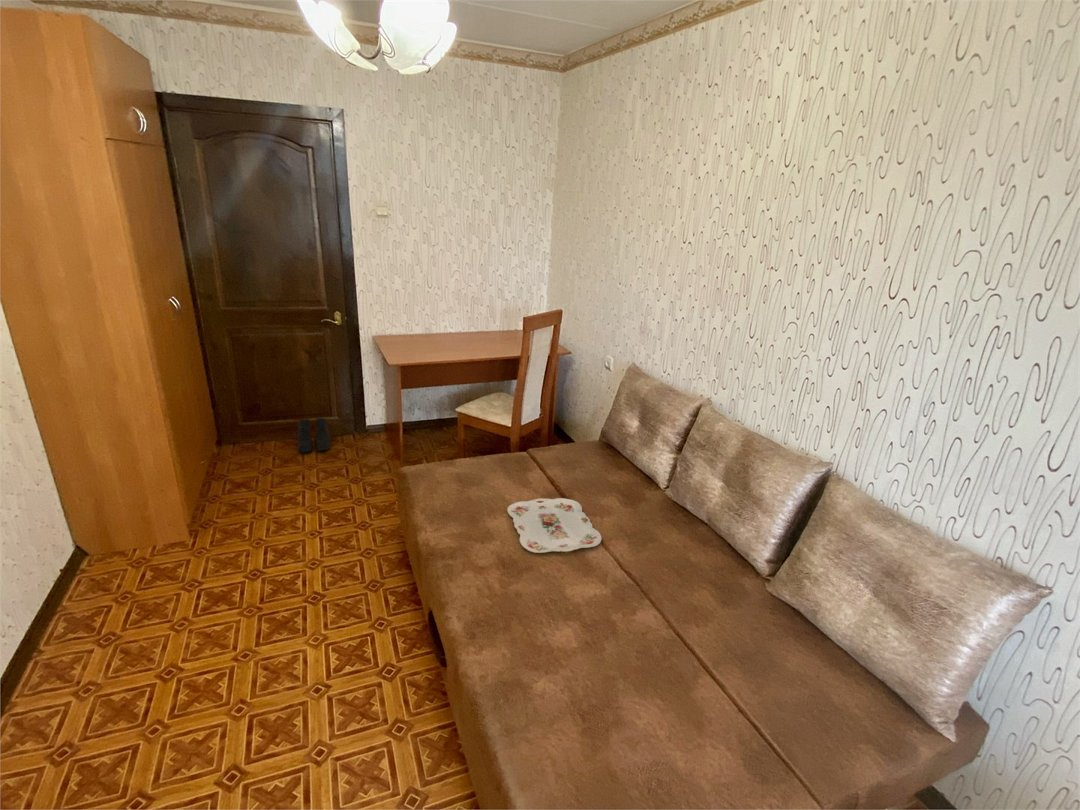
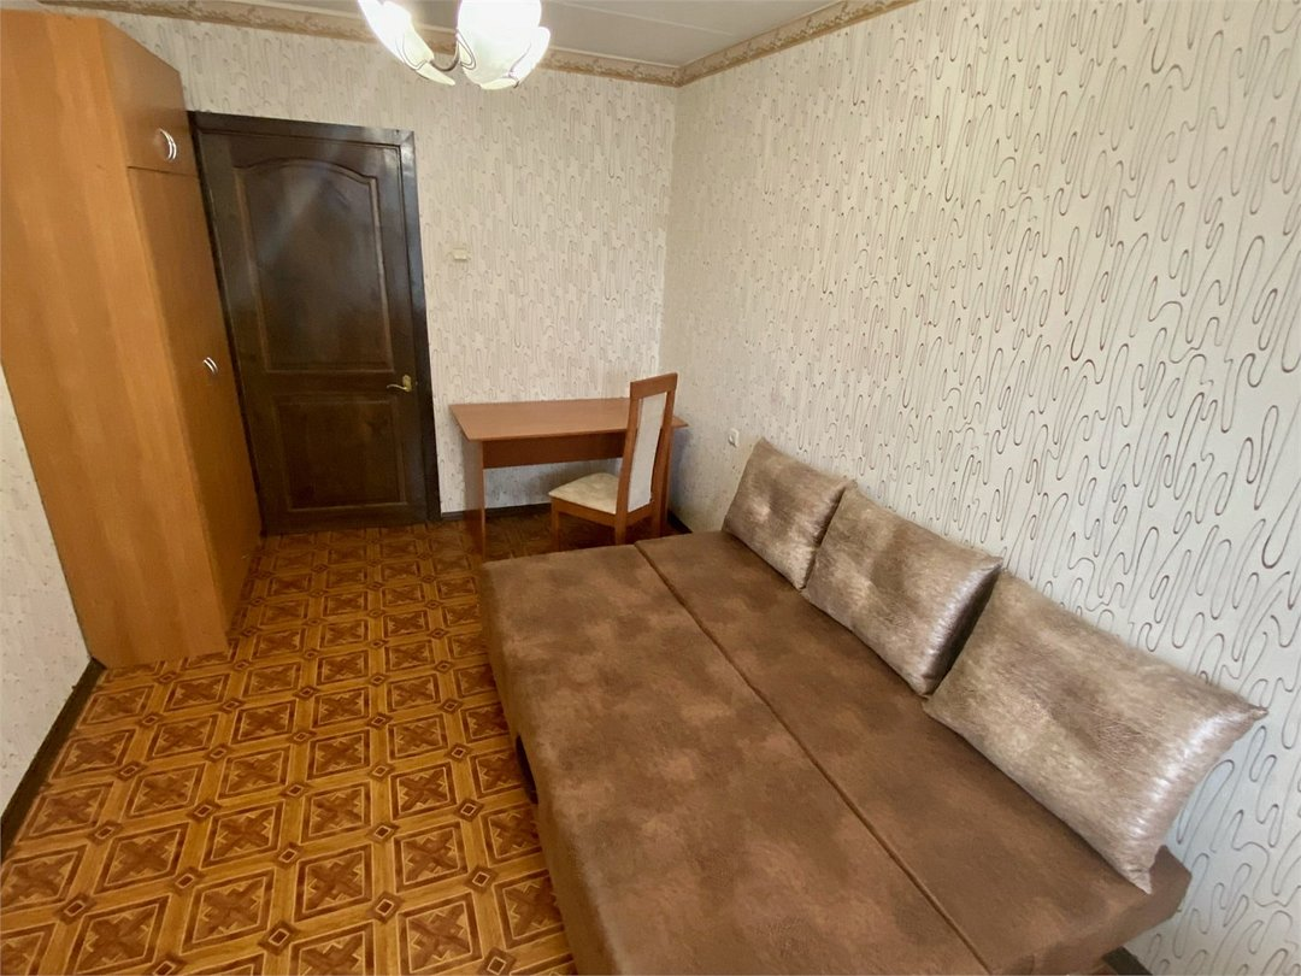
- serving tray (552, 524)
- boots (310, 432)
